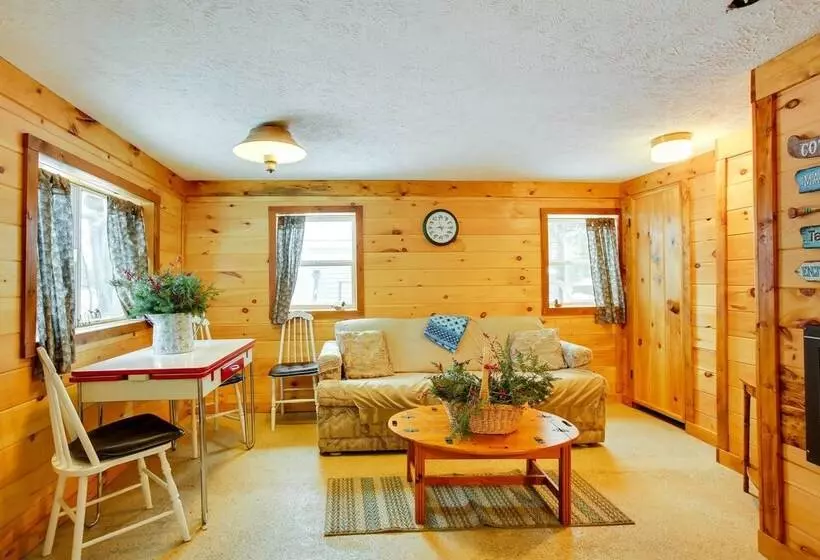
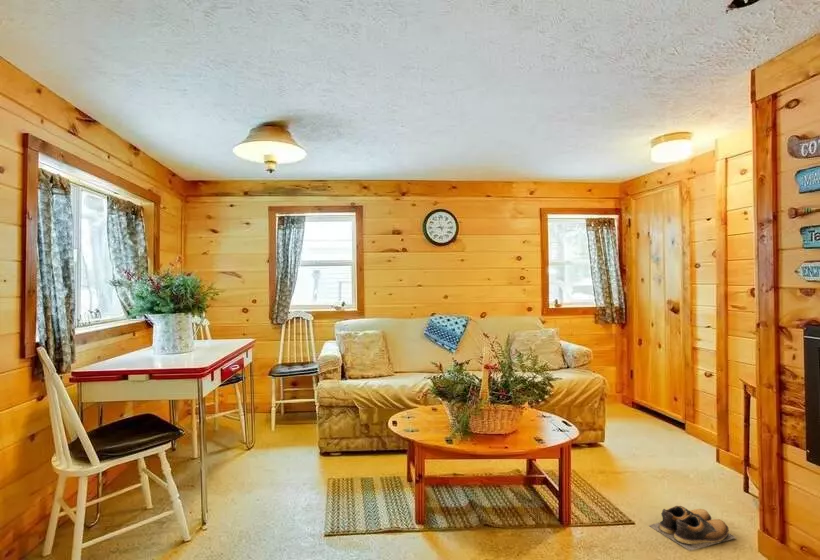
+ shoes (691, 520)
